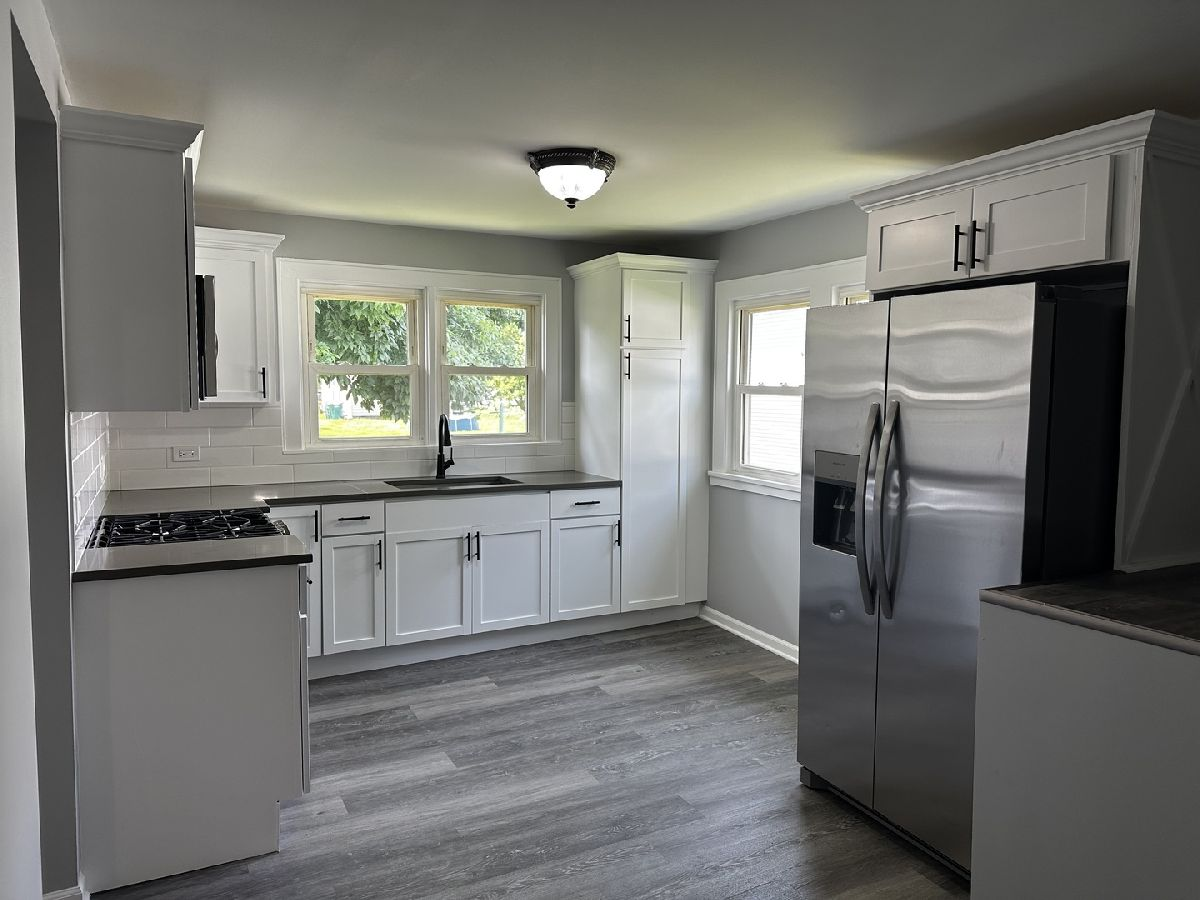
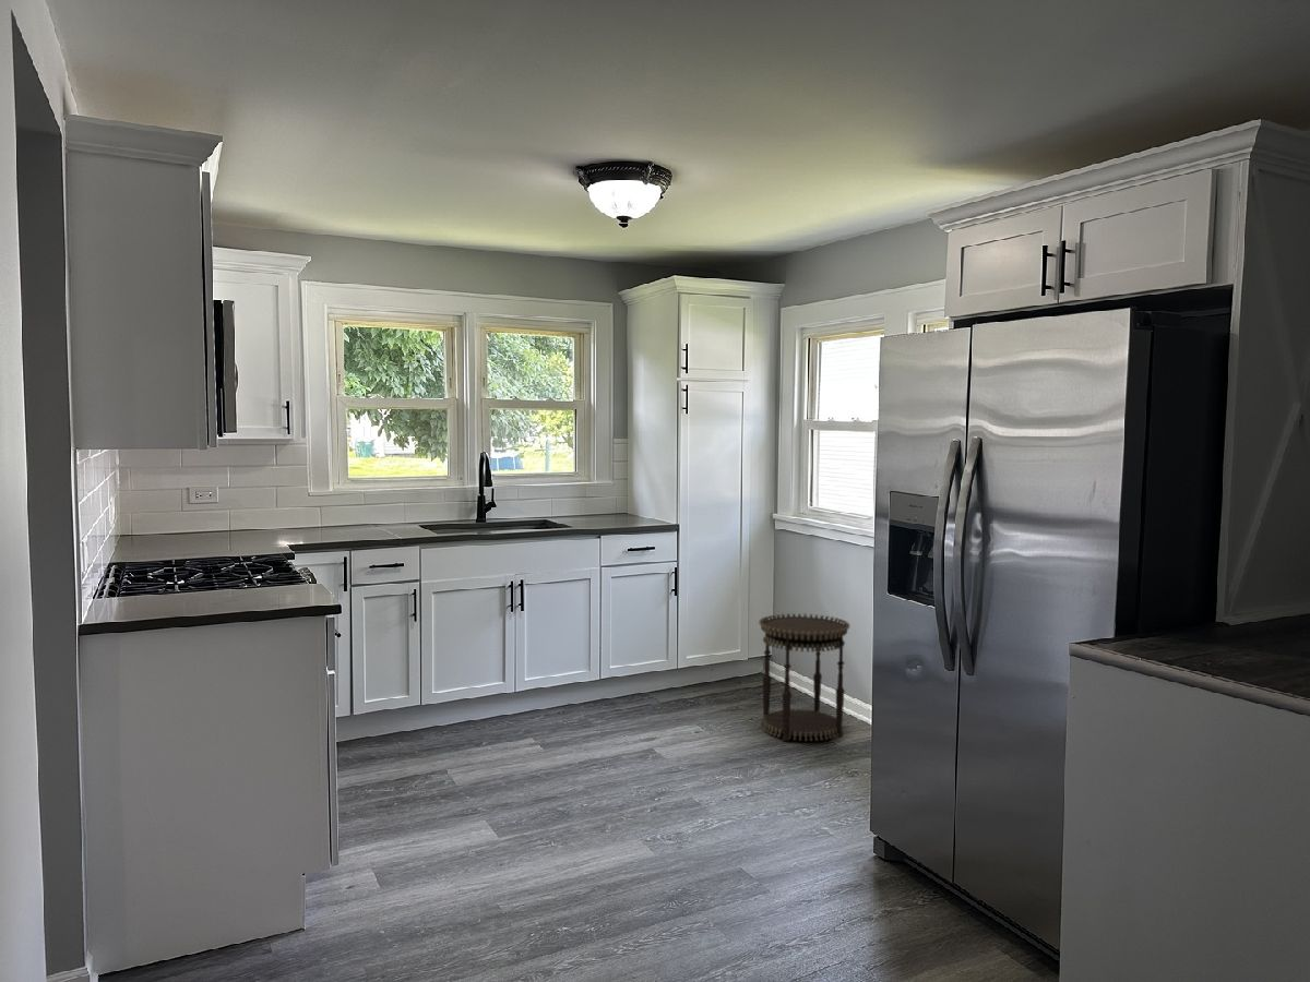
+ side table (813, 675)
